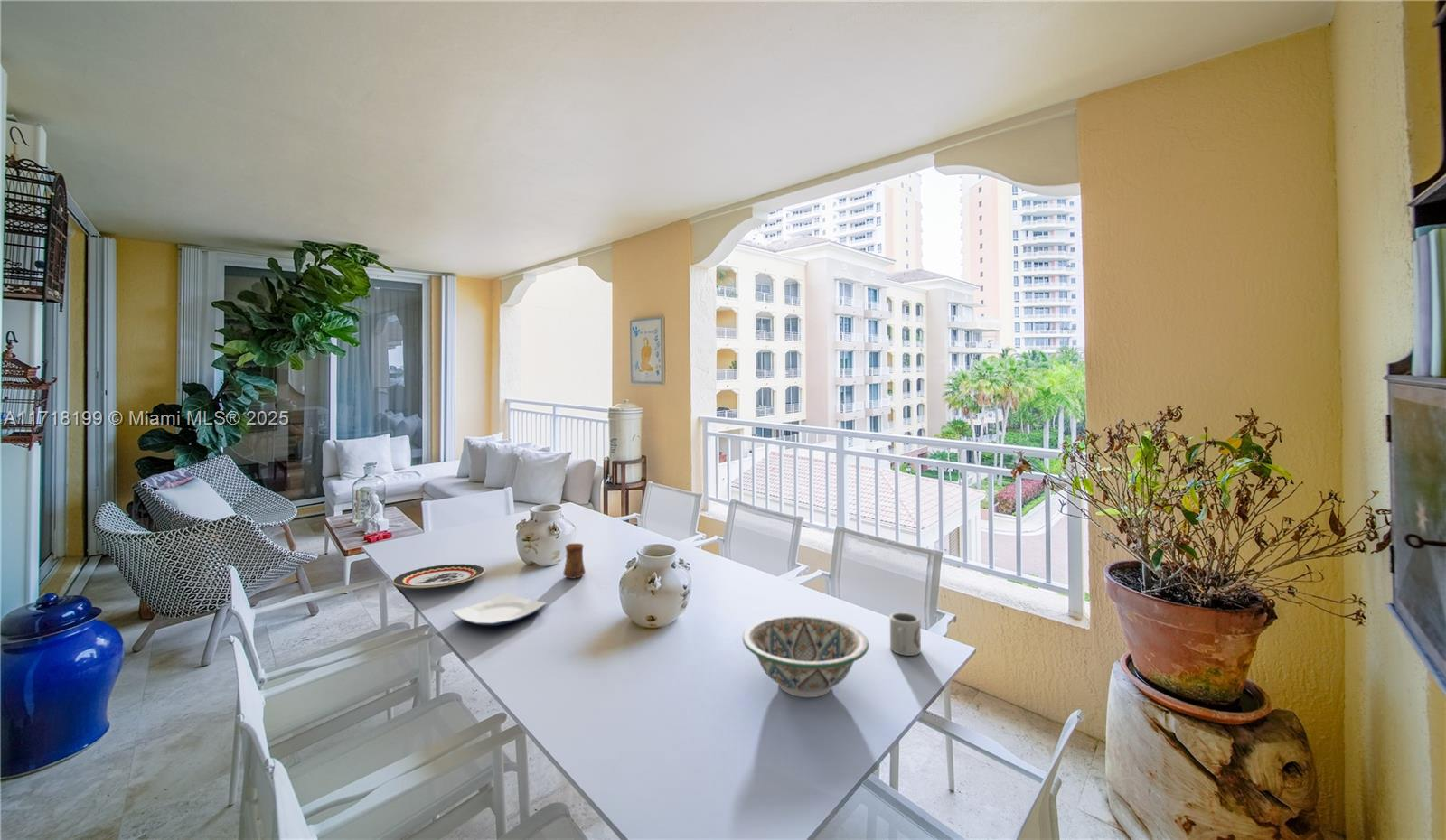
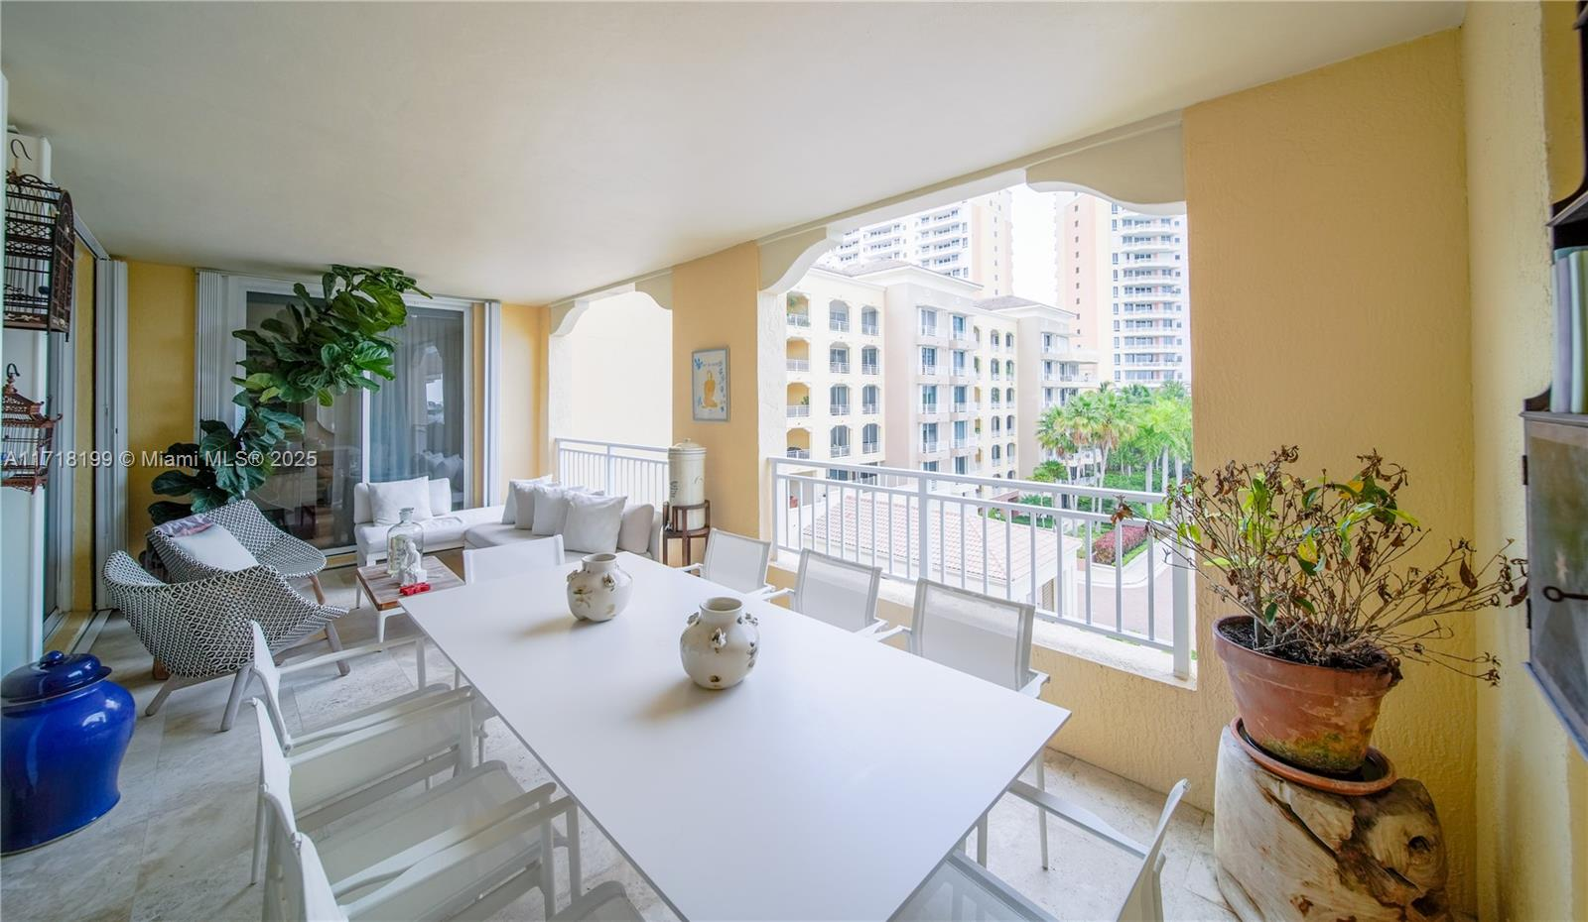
- plate (440, 577)
- plate (500, 611)
- cup (904, 635)
- decorative bowl (804, 660)
- cup (574, 560)
